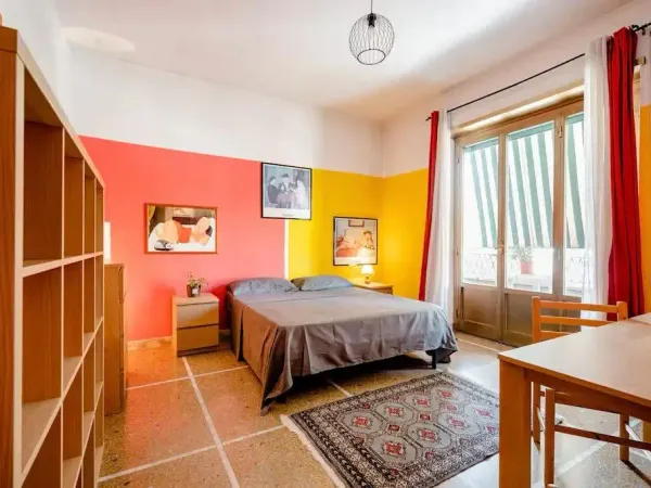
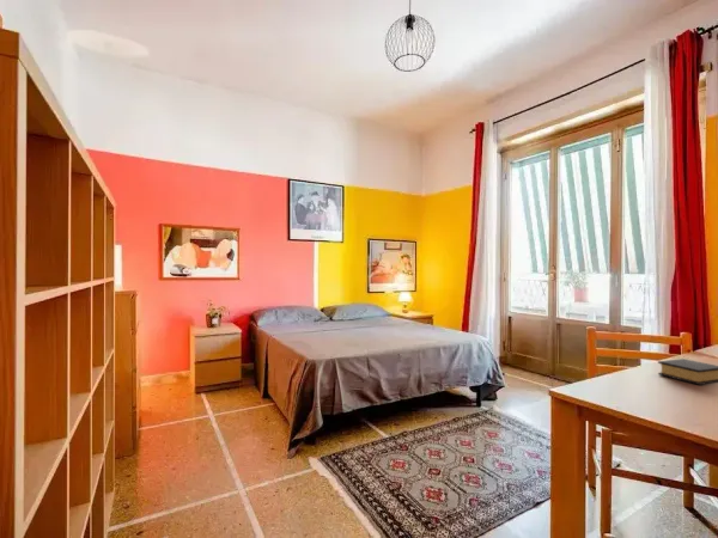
+ book (692, 371)
